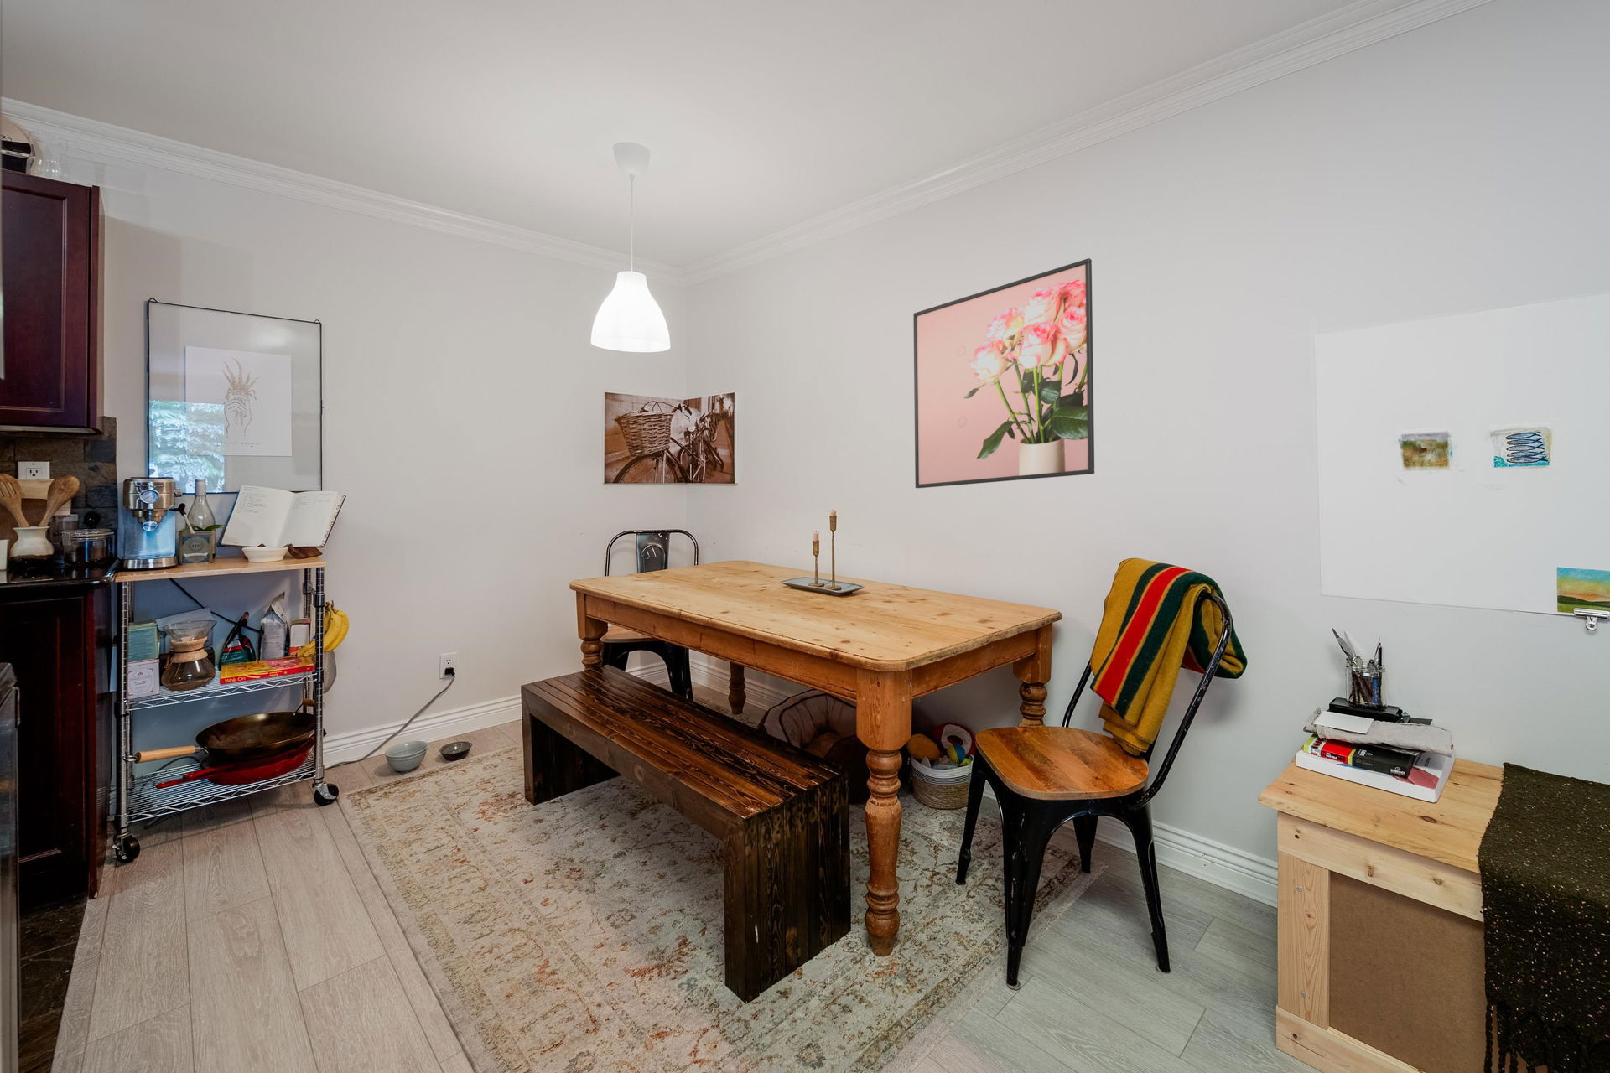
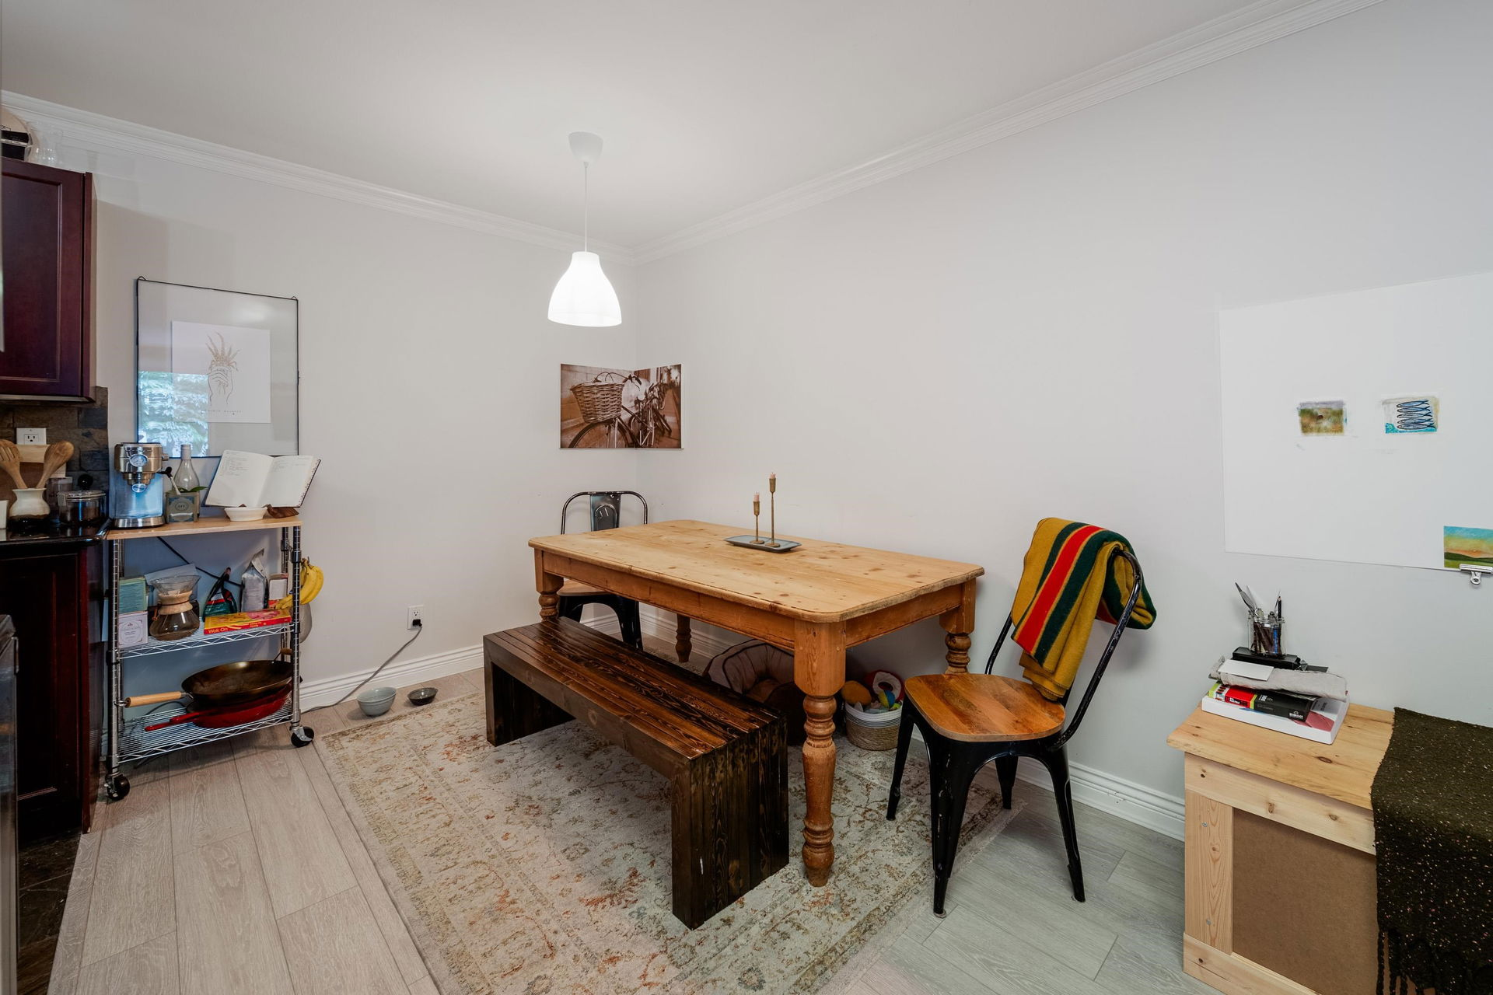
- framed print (994, 384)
